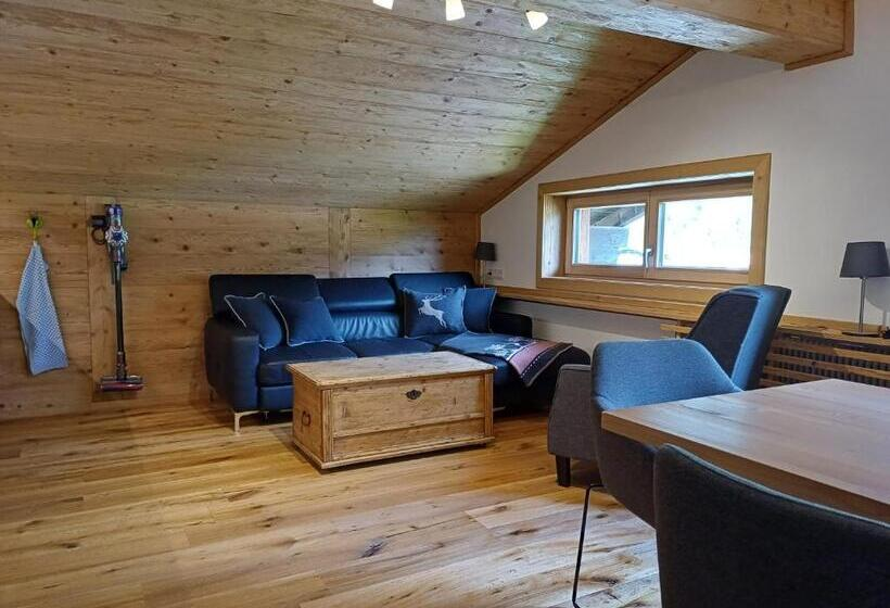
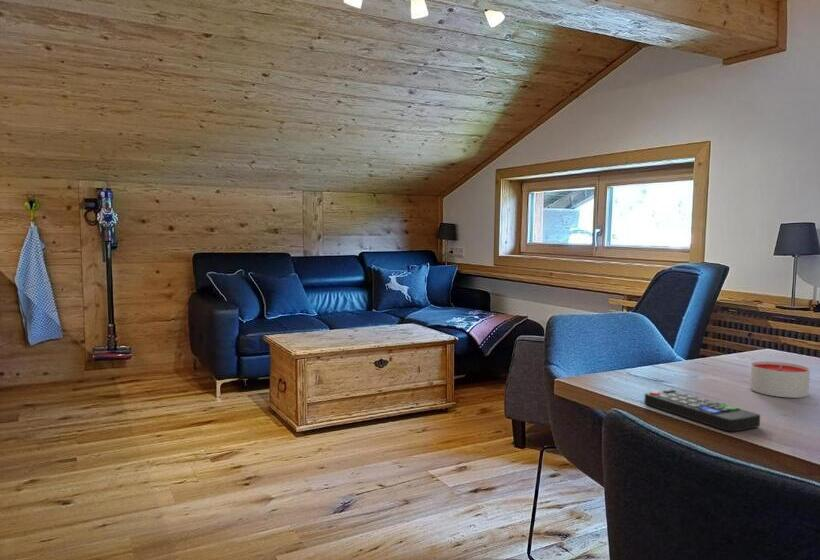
+ remote control (698, 407)
+ candle (779, 378)
